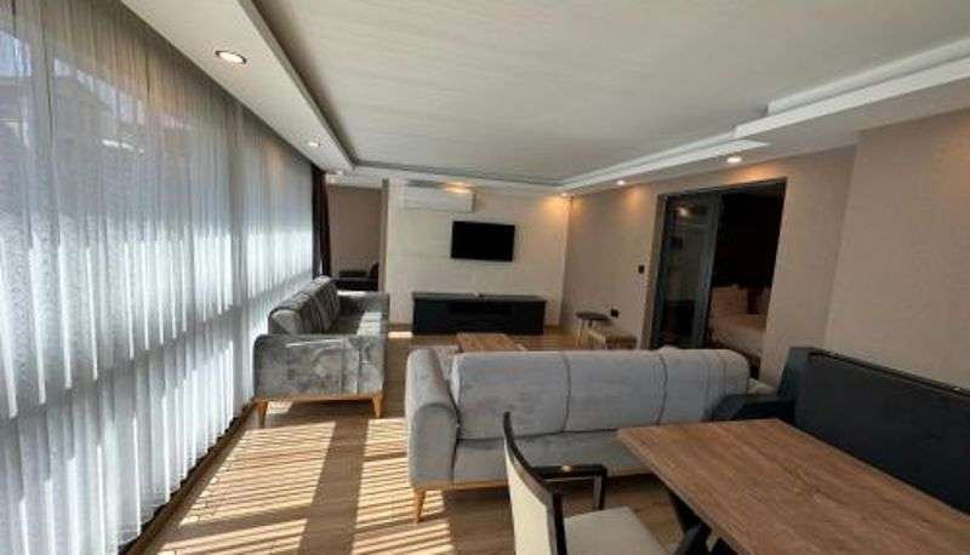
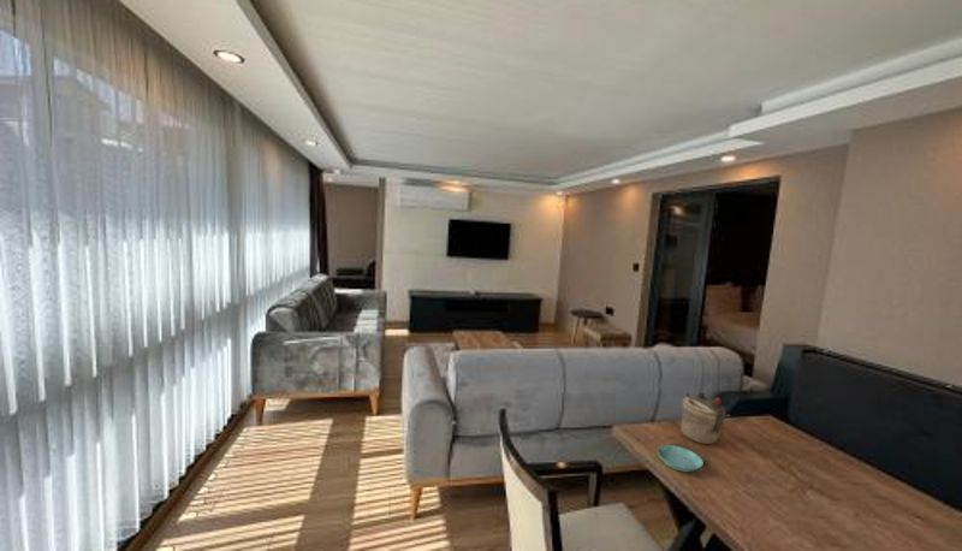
+ teapot (703, 416)
+ saucer (678, 458)
